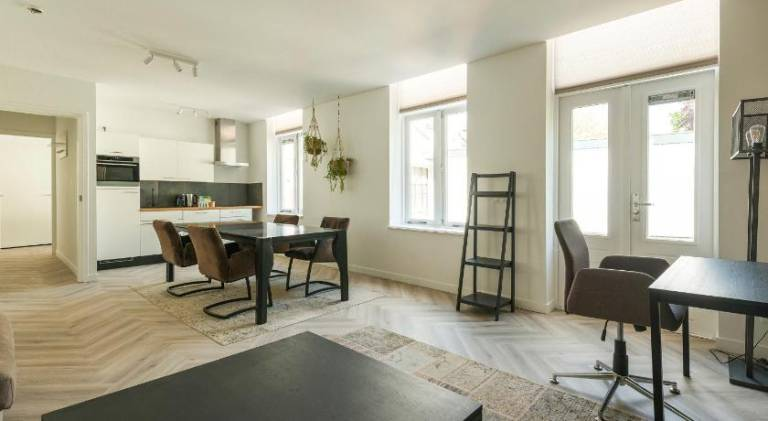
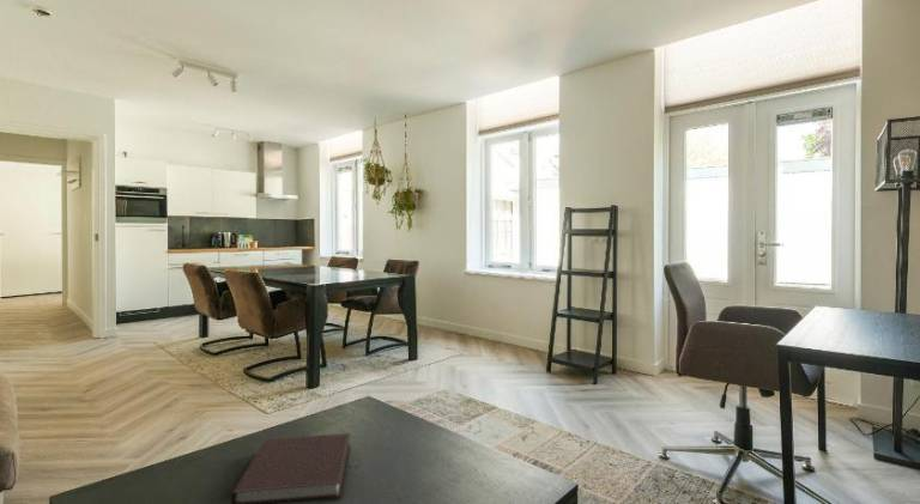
+ notebook (298, 464)
